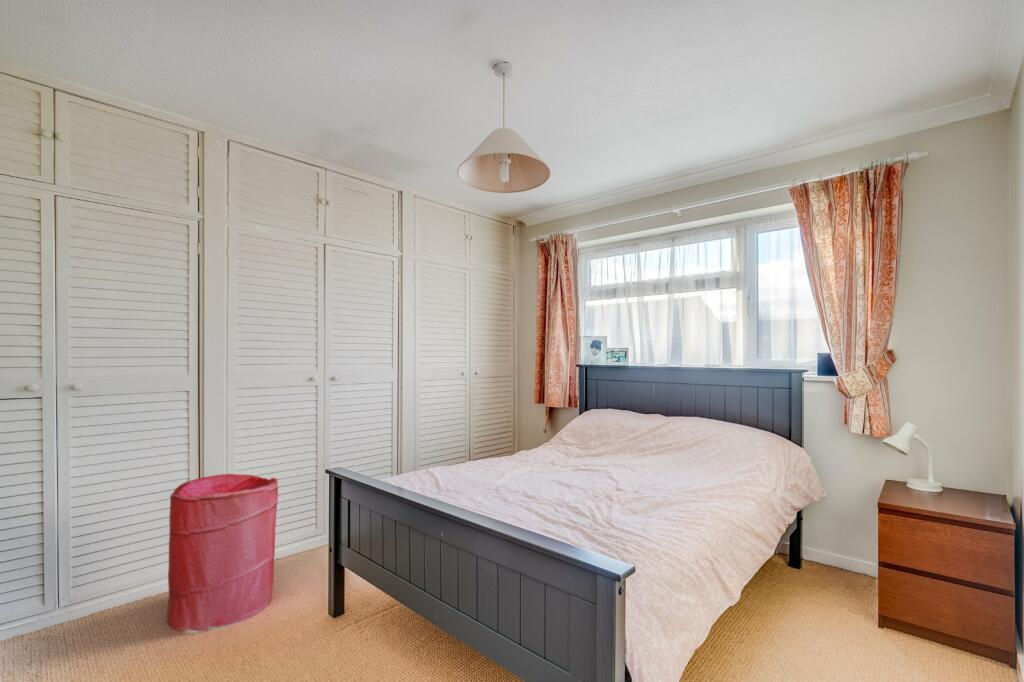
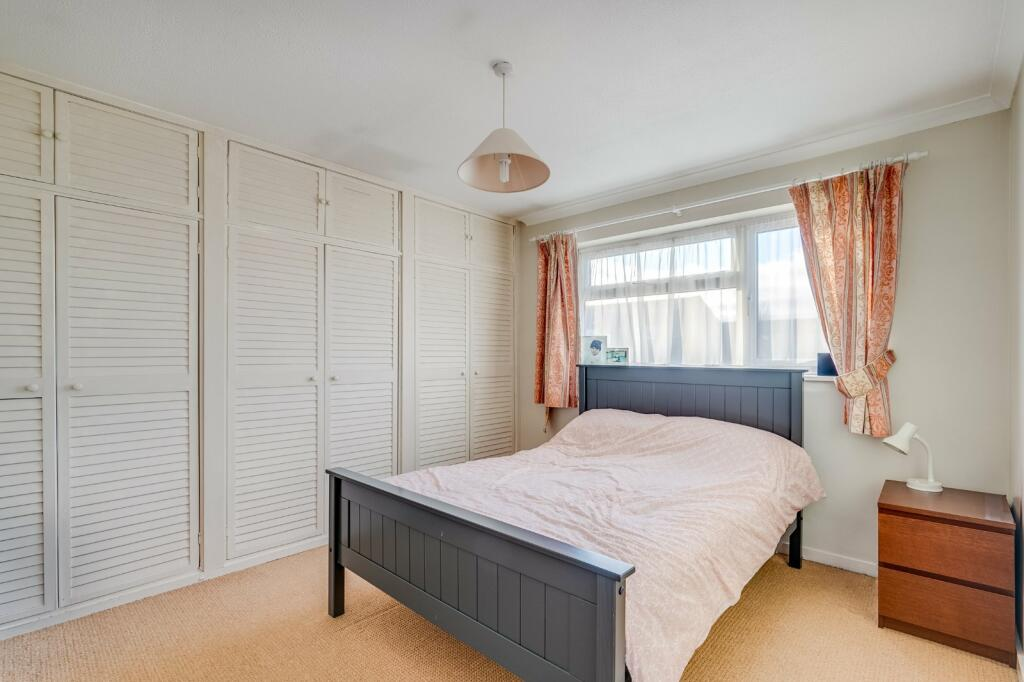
- laundry hamper (226, 542)
